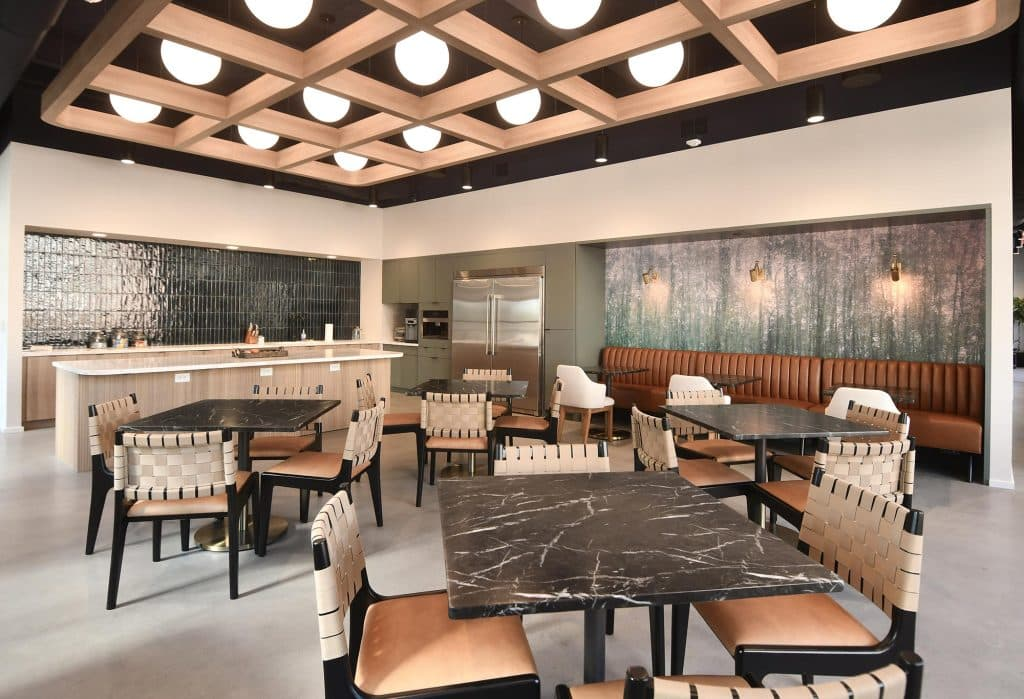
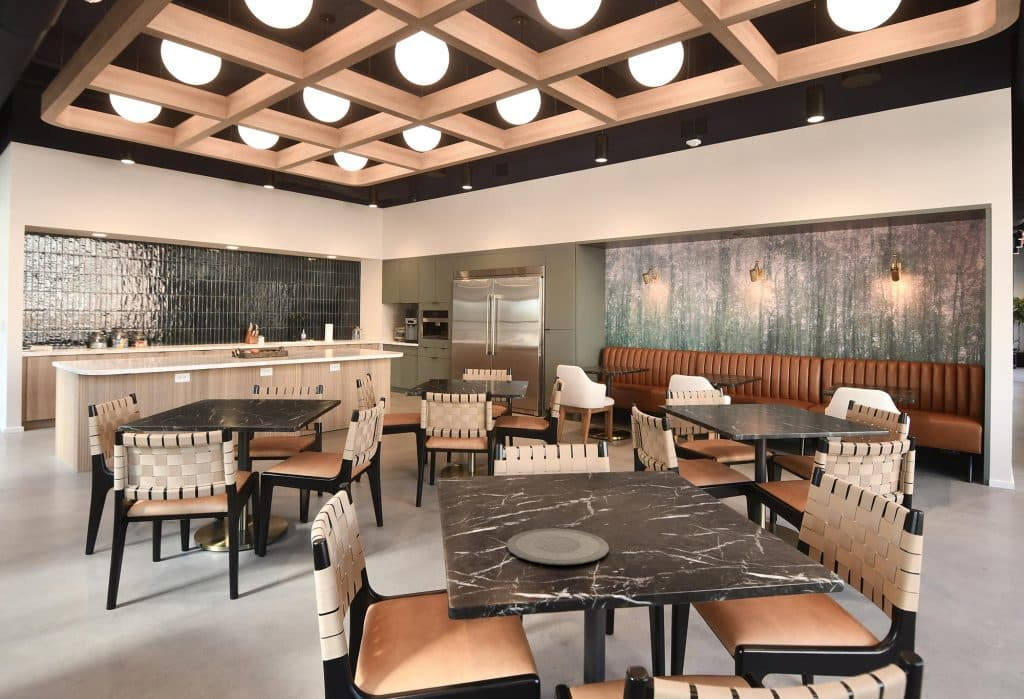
+ plate (557, 545)
